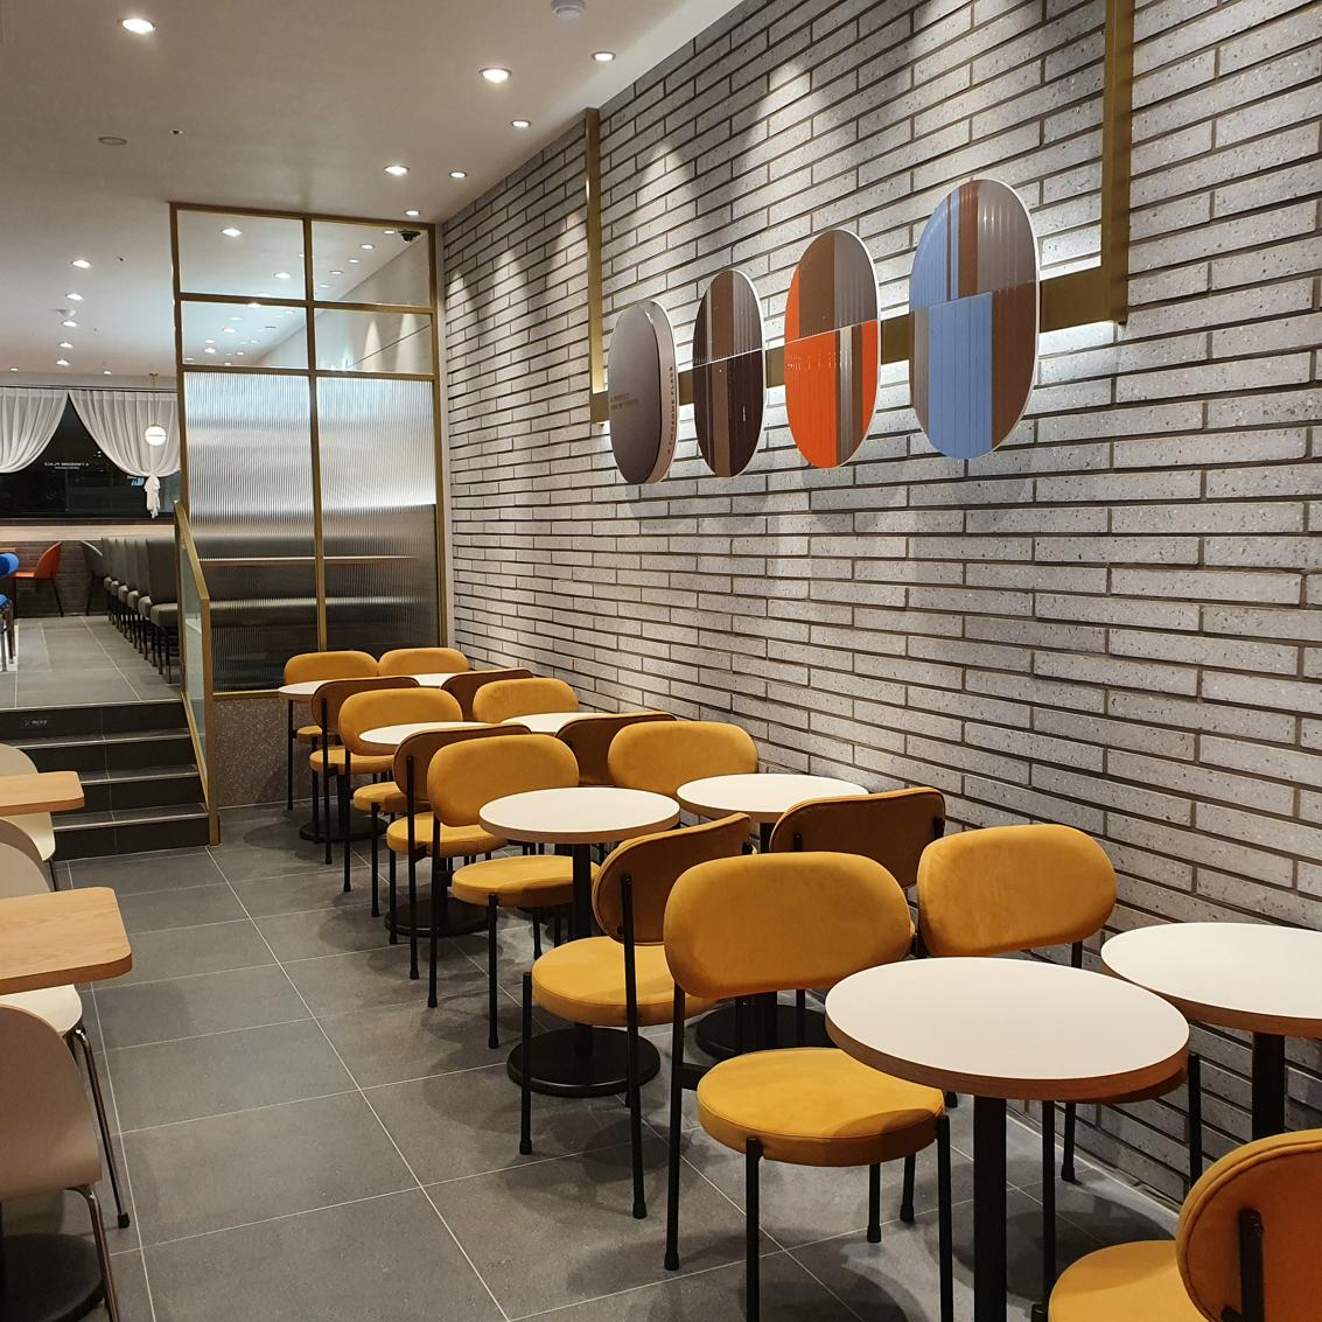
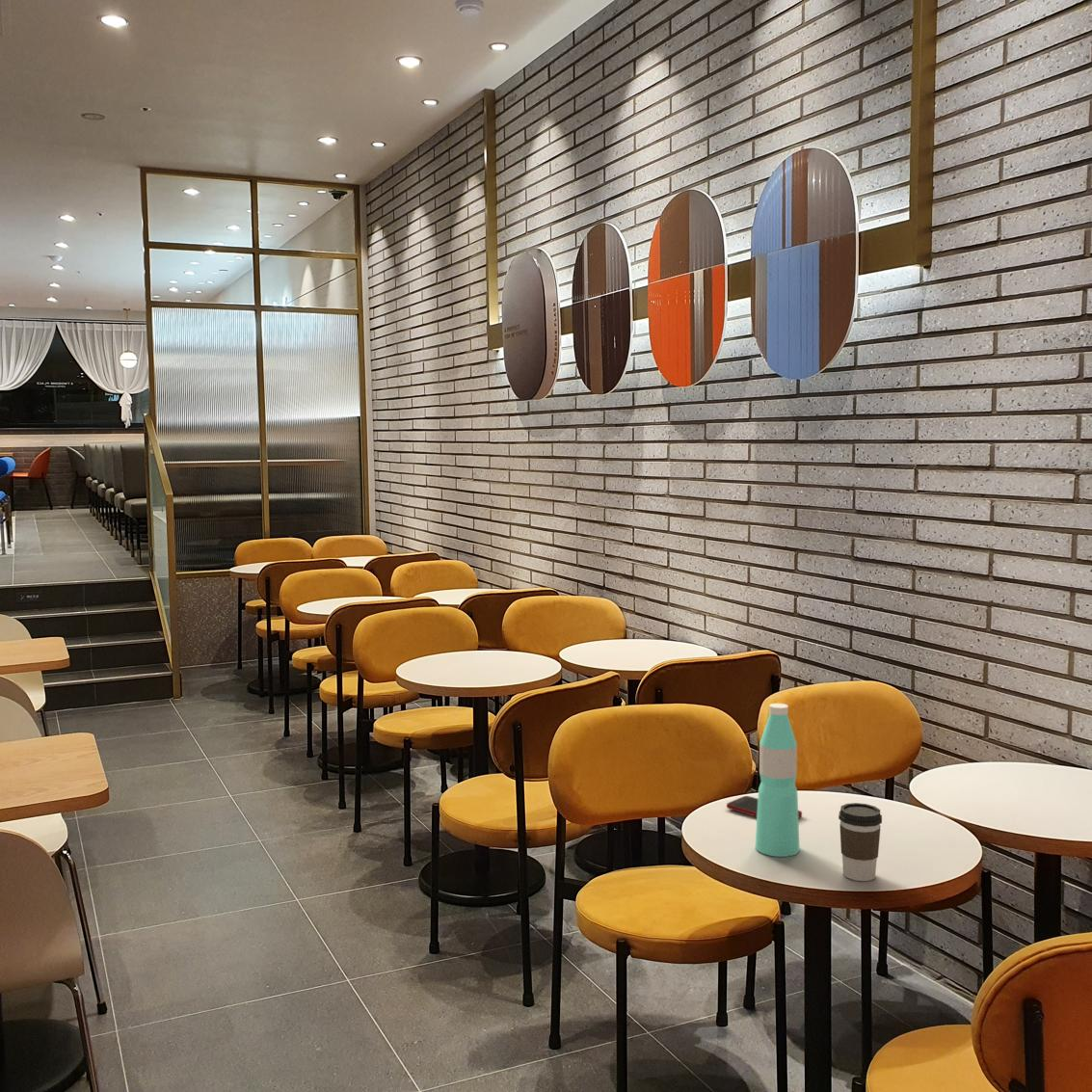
+ coffee cup (860, 841)
+ cell phone (757, 810)
+ water bottle (778, 777)
